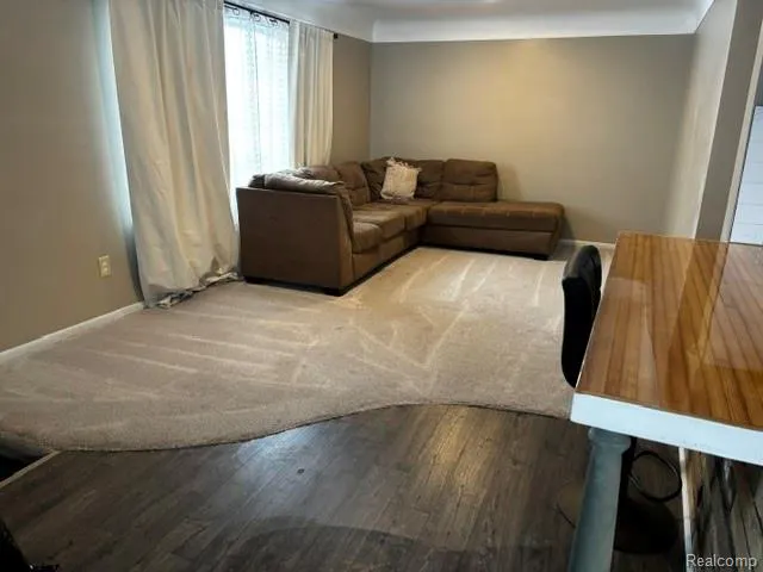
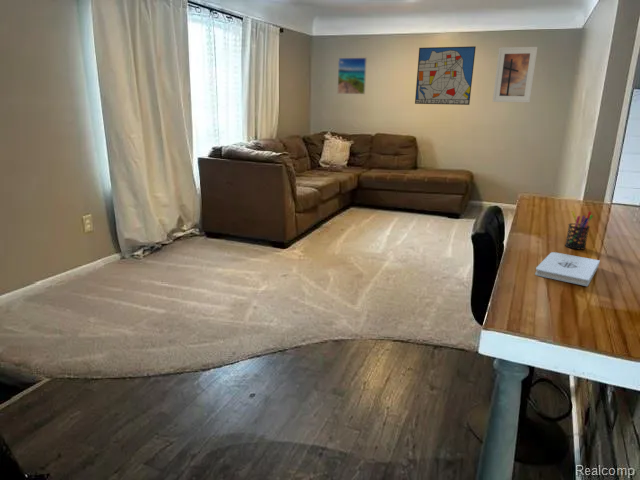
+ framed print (351, 76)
+ notepad (568, 267)
+ pen holder (581, 228)
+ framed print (514, 75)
+ wall art (444, 76)
